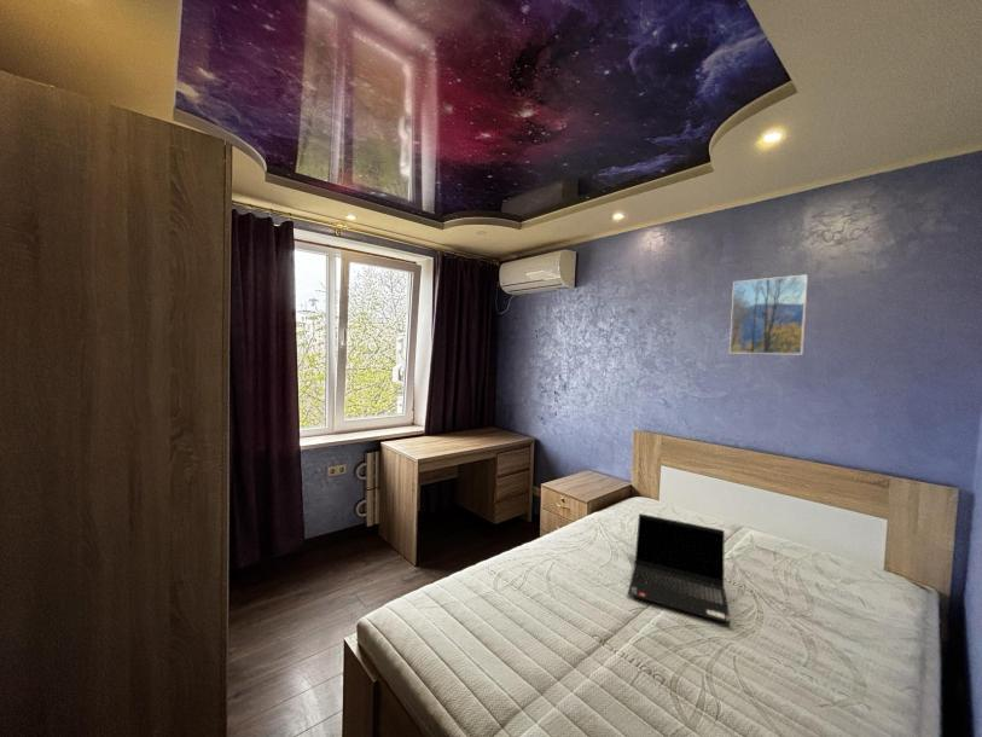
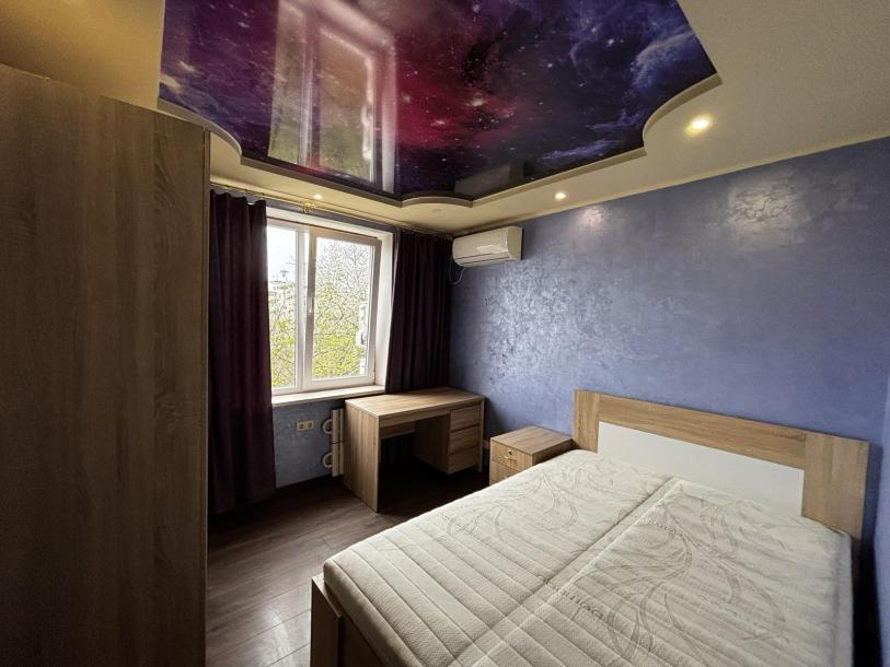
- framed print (766, 315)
- laptop computer (678, 562)
